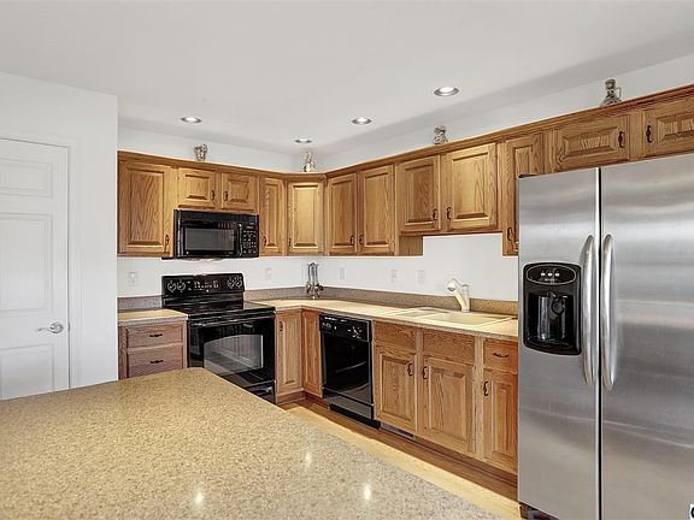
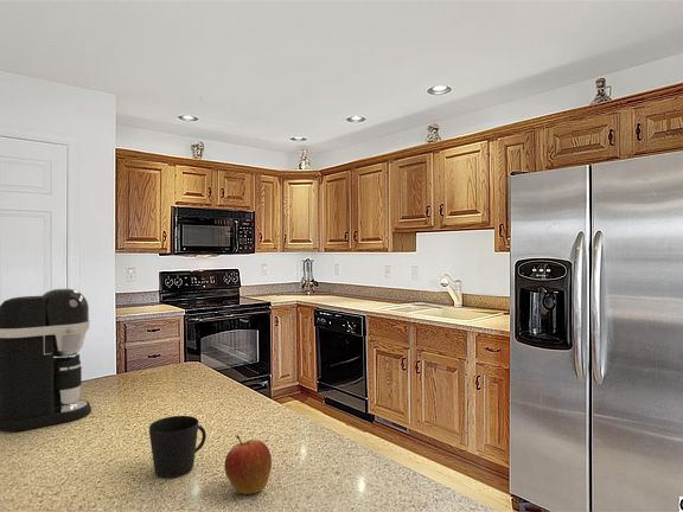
+ apple (248, 462)
+ coffee maker (44, 353)
+ cup (179, 444)
